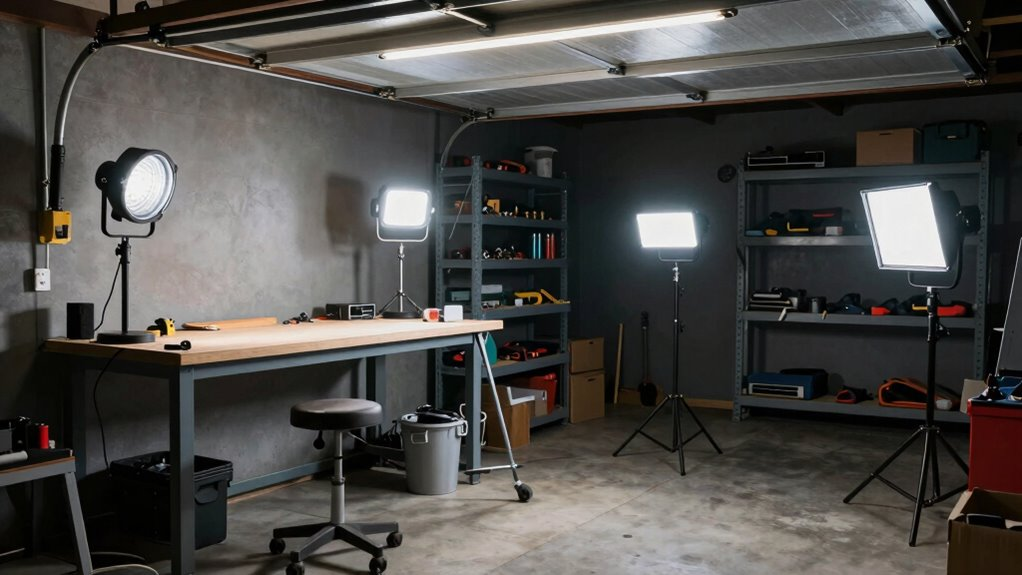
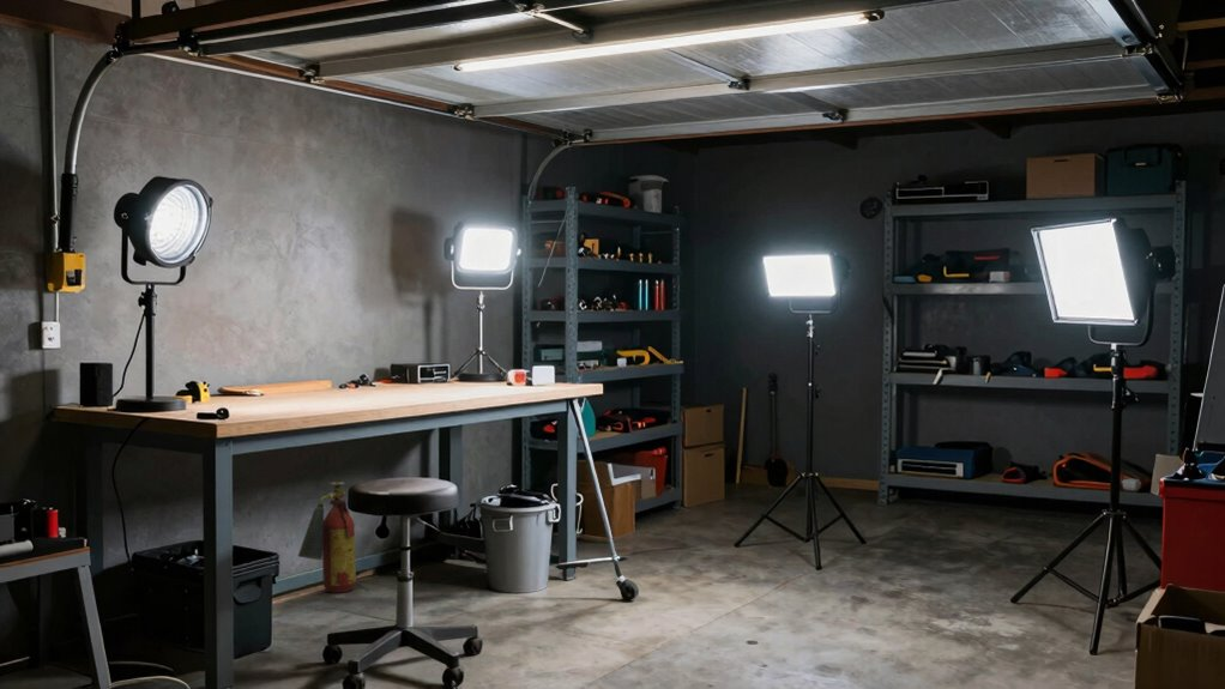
+ fire extinguisher (326, 538)
